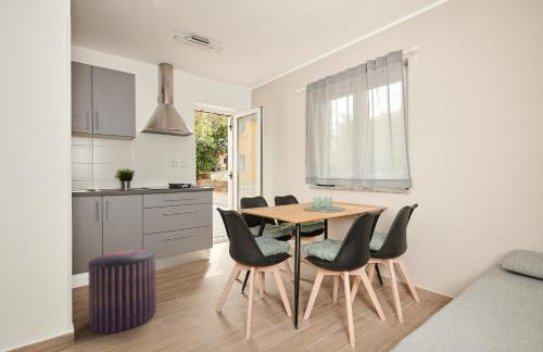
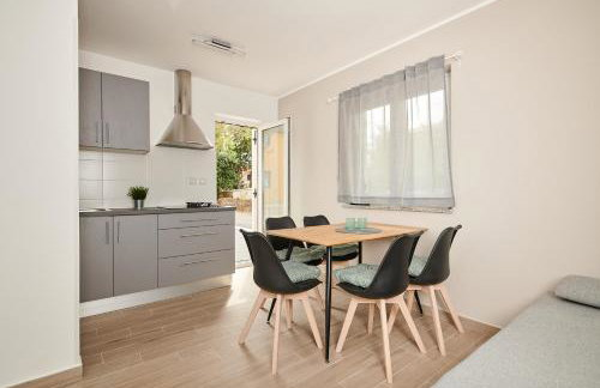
- stool (124, 287)
